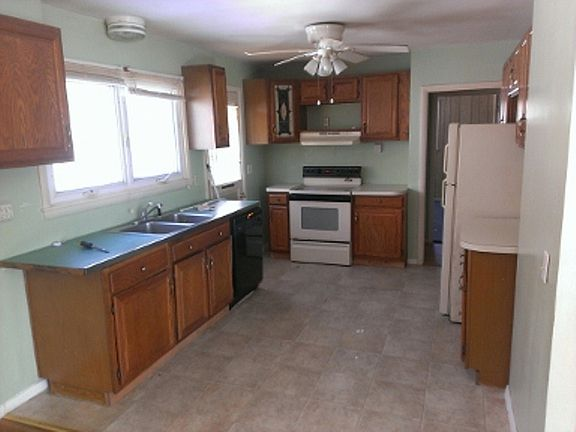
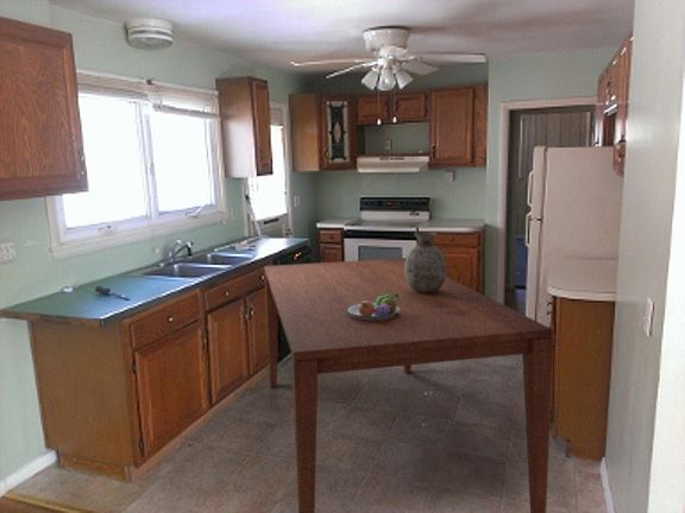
+ fruit bowl (375, 303)
+ vase (425, 261)
+ dining table (371, 366)
